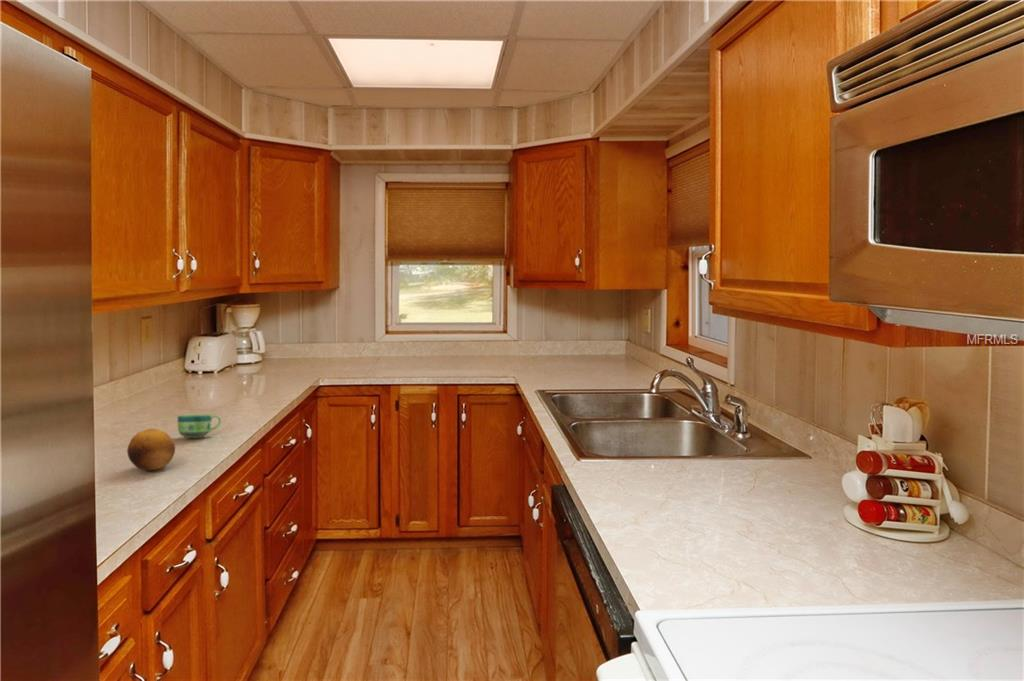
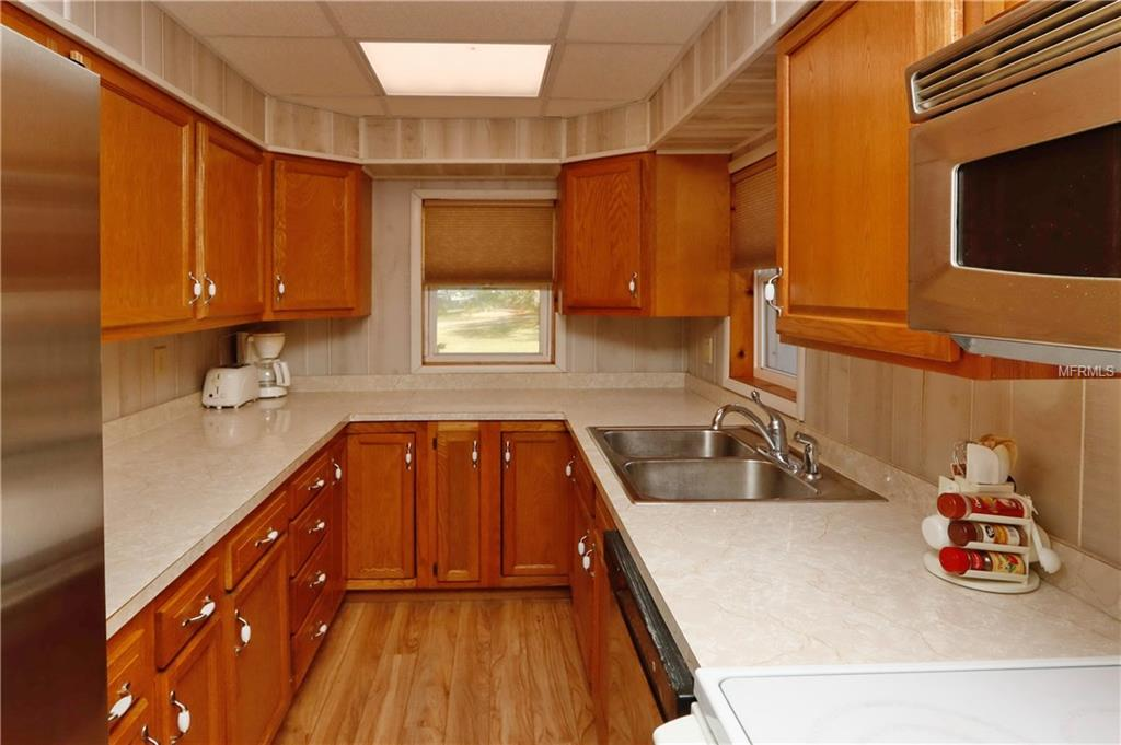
- fruit (151, 448)
- cup (199, 425)
